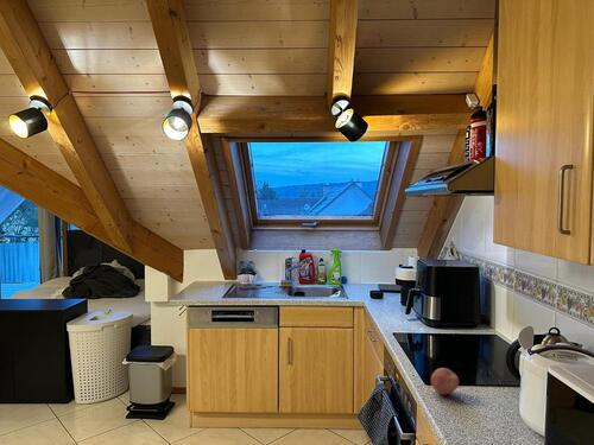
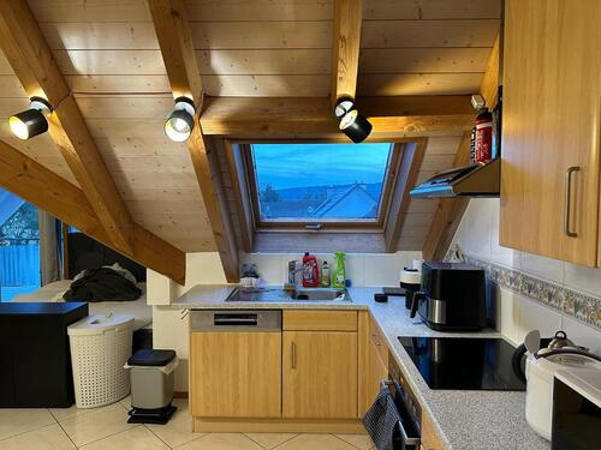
- apple (444, 381)
